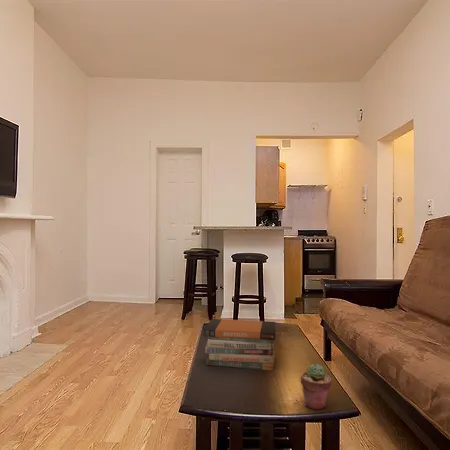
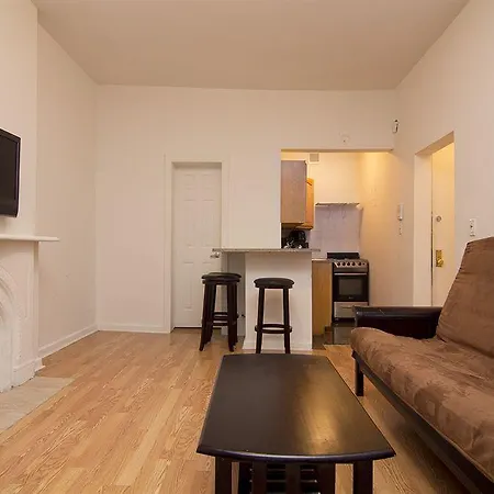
- book stack (240, 343)
- potted succulent (315, 384)
